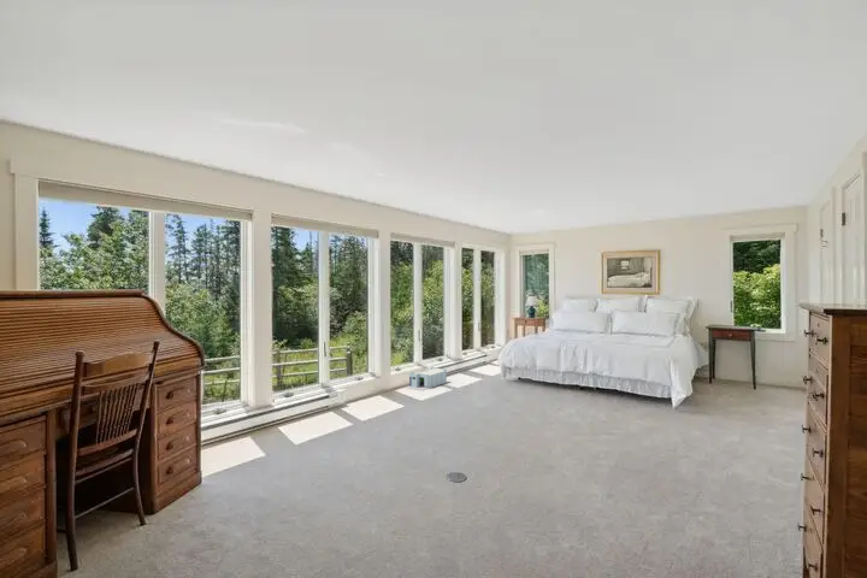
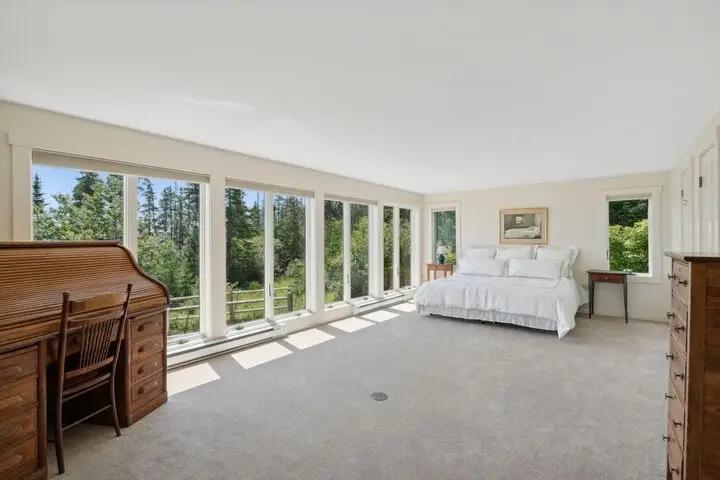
- storage bin (427, 377)
